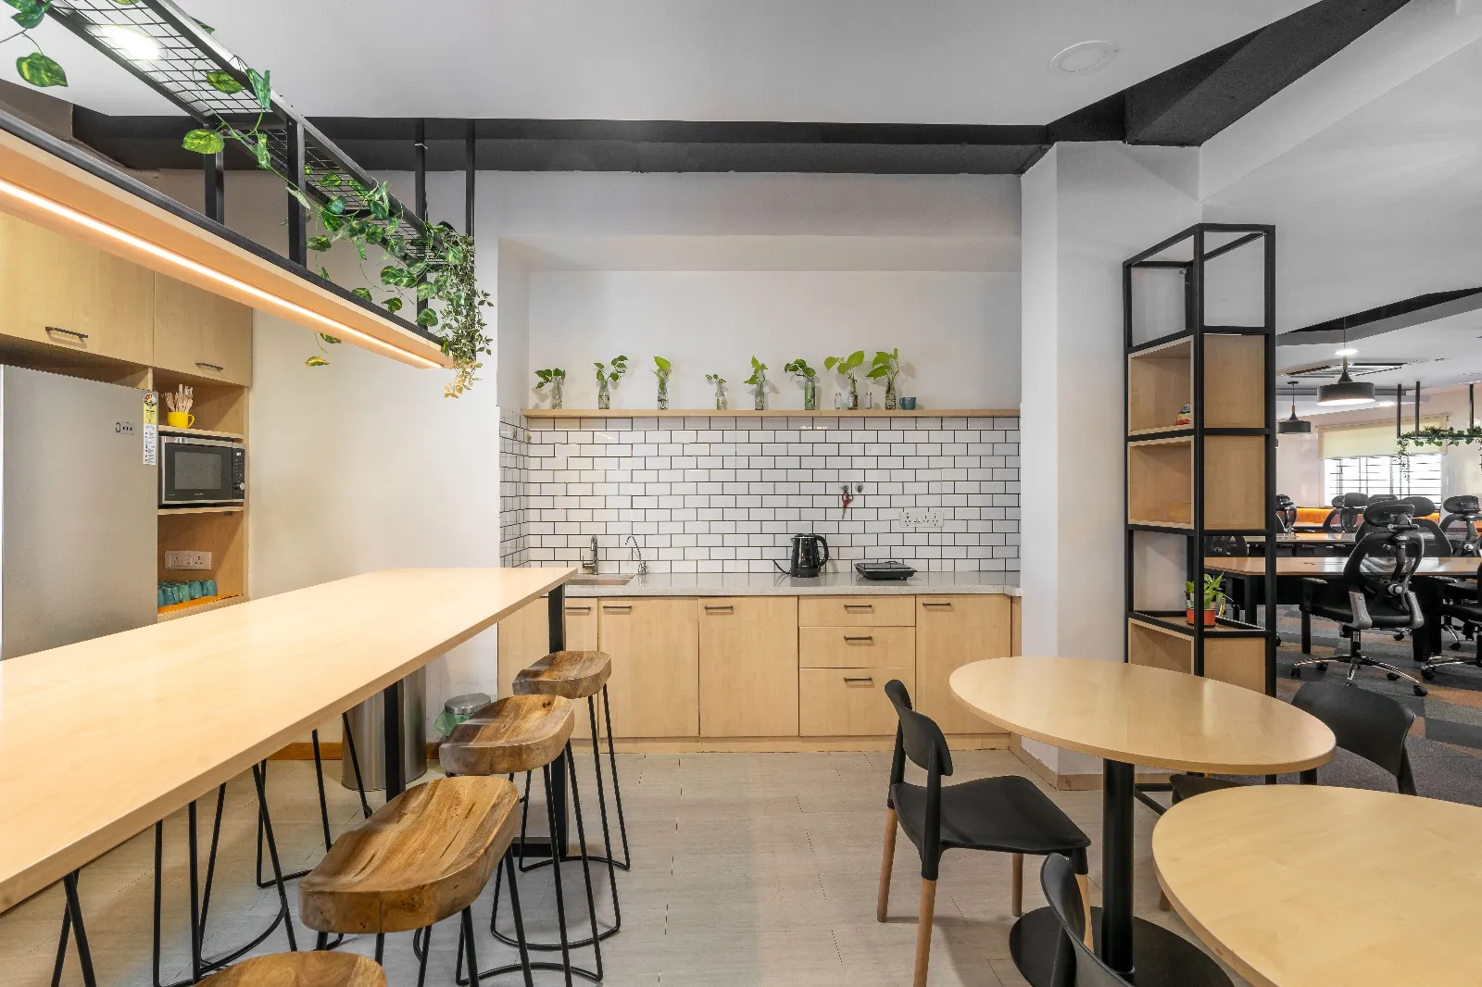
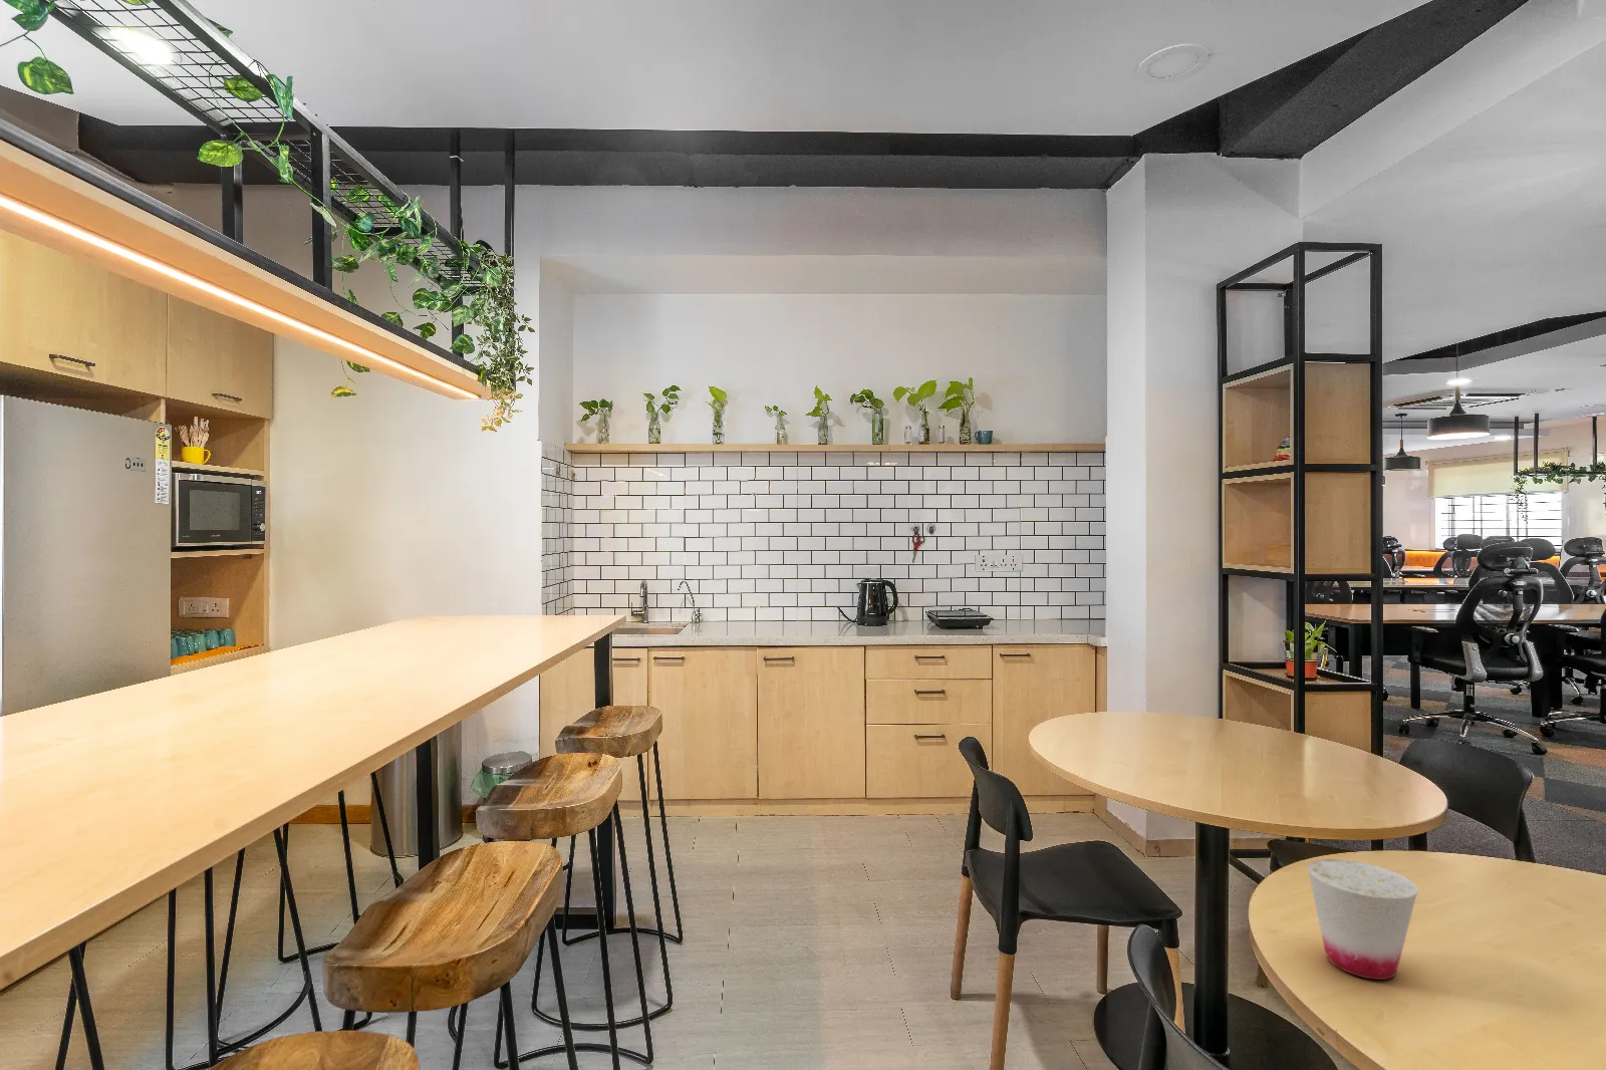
+ cup (1360, 921)
